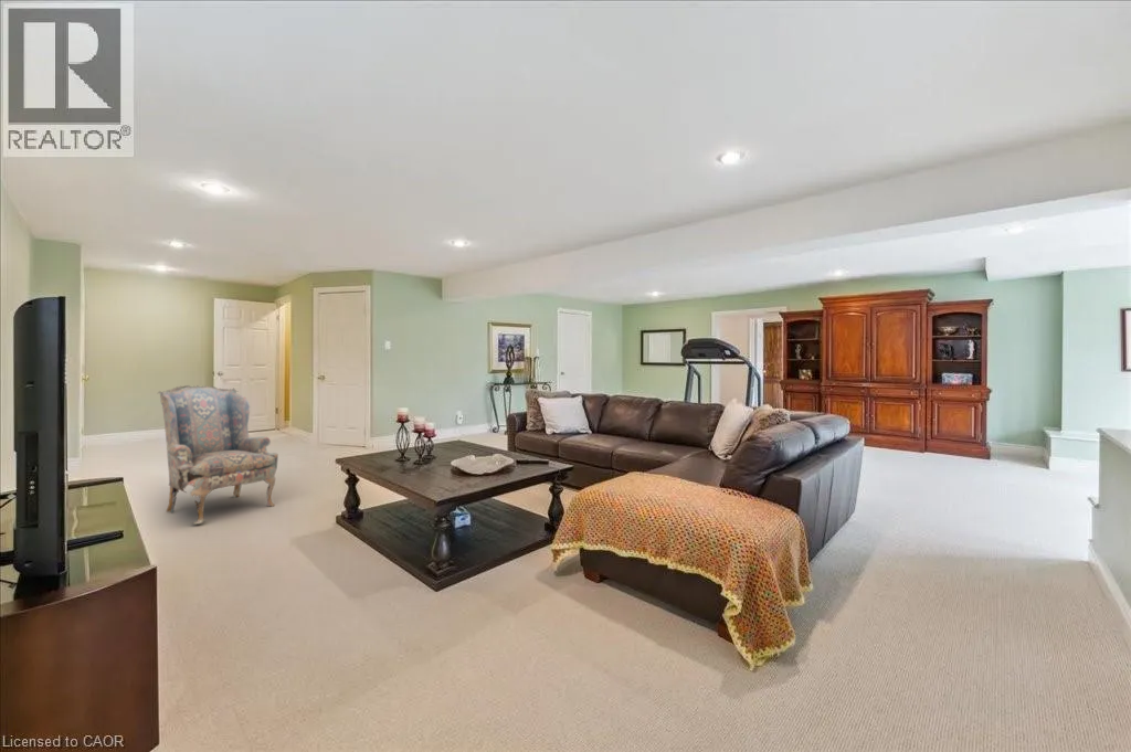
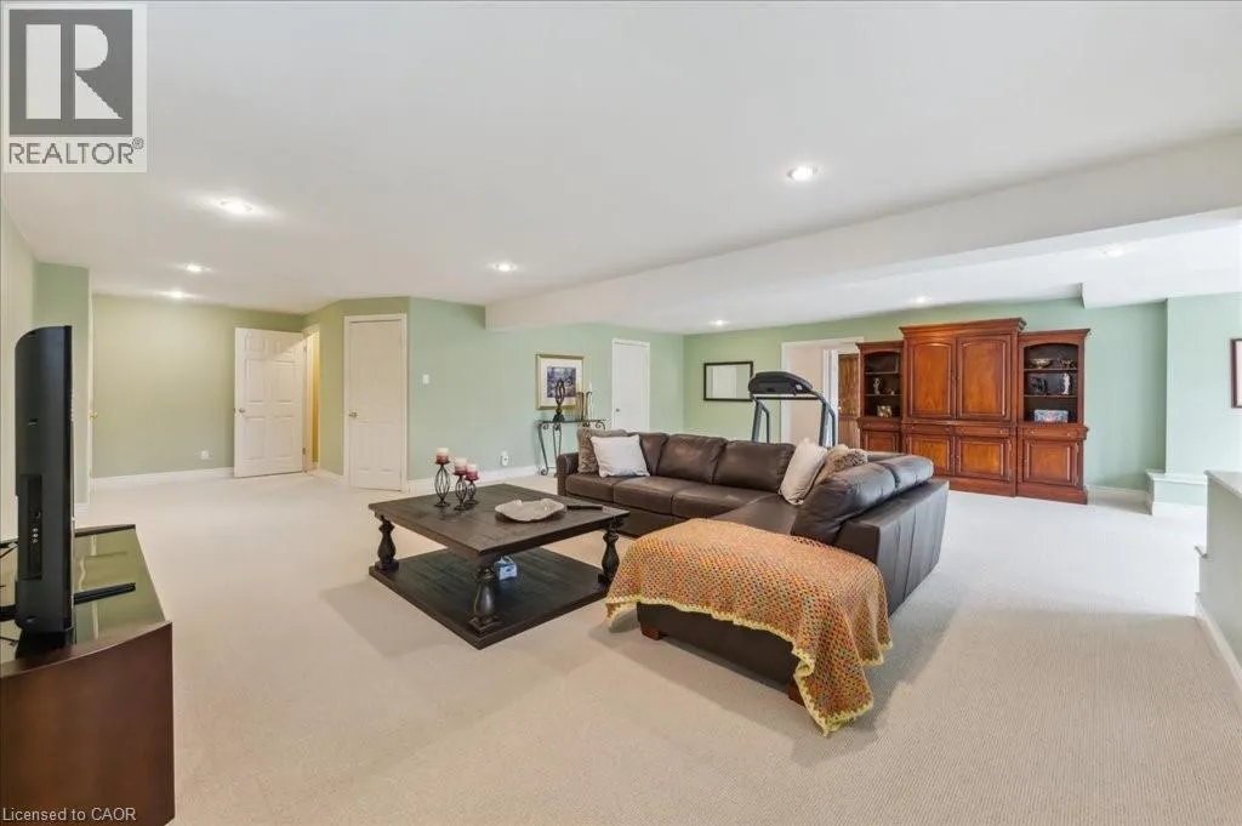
- armchair (216, 446)
